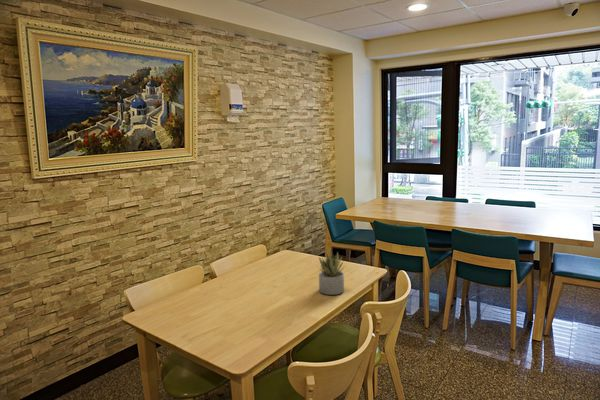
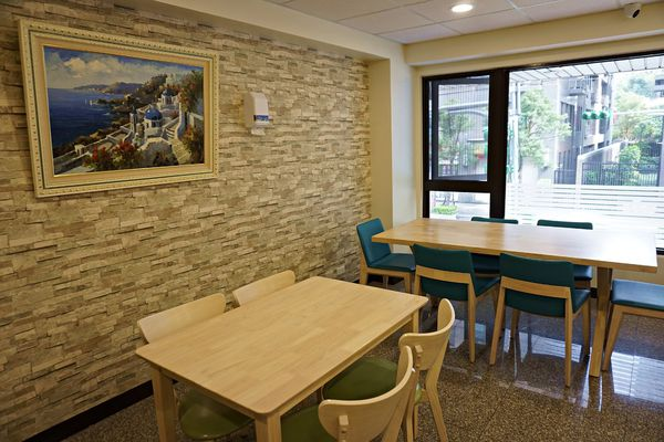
- succulent plant (331, 271)
